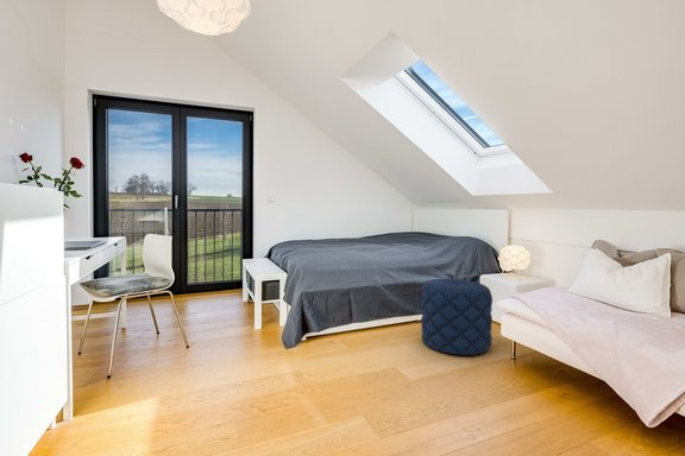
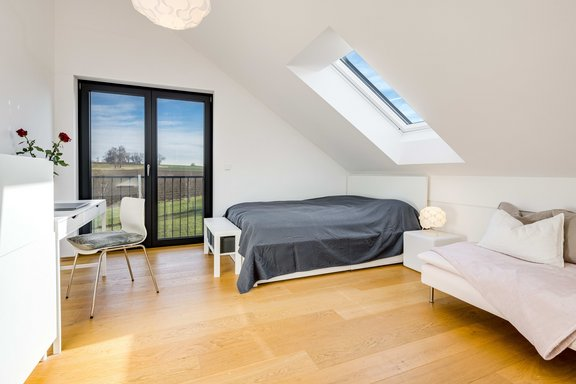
- pouf (455, 312)
